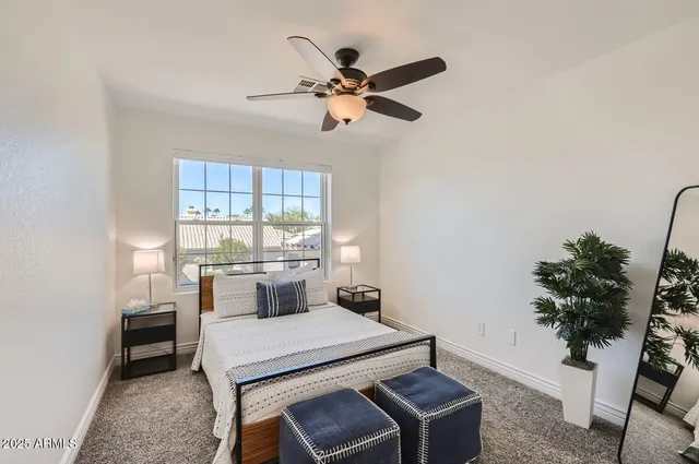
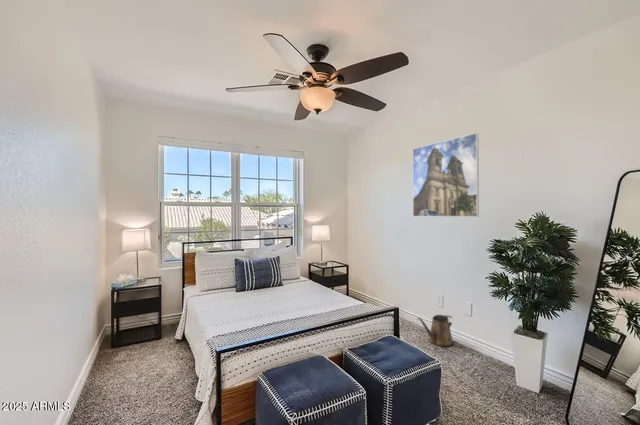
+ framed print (442, 179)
+ watering can (435, 328)
